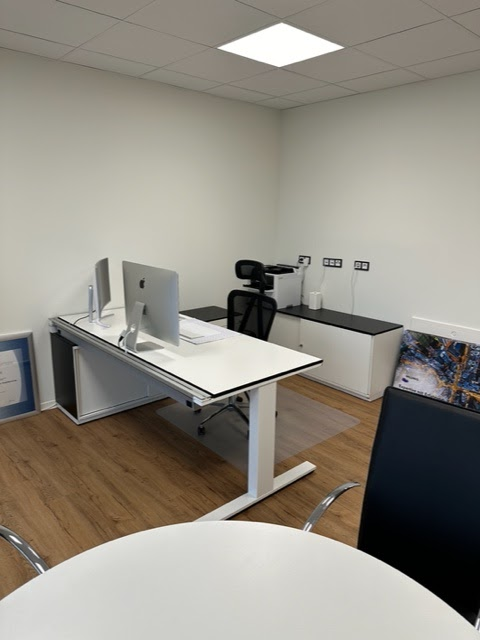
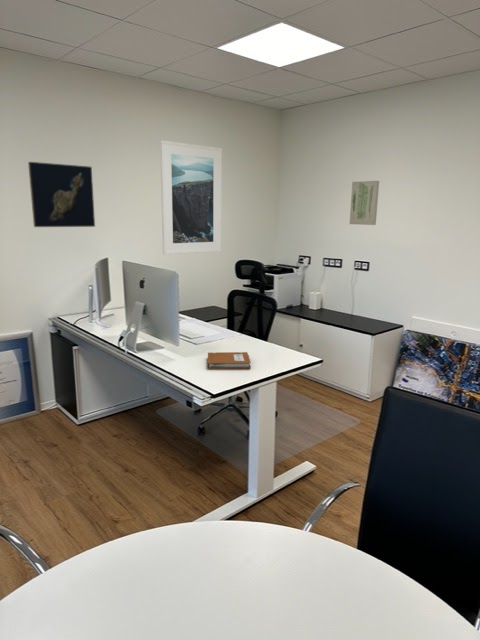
+ notebook (229, 359)
+ map (64, 196)
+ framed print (193, 200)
+ wall art (363, 203)
